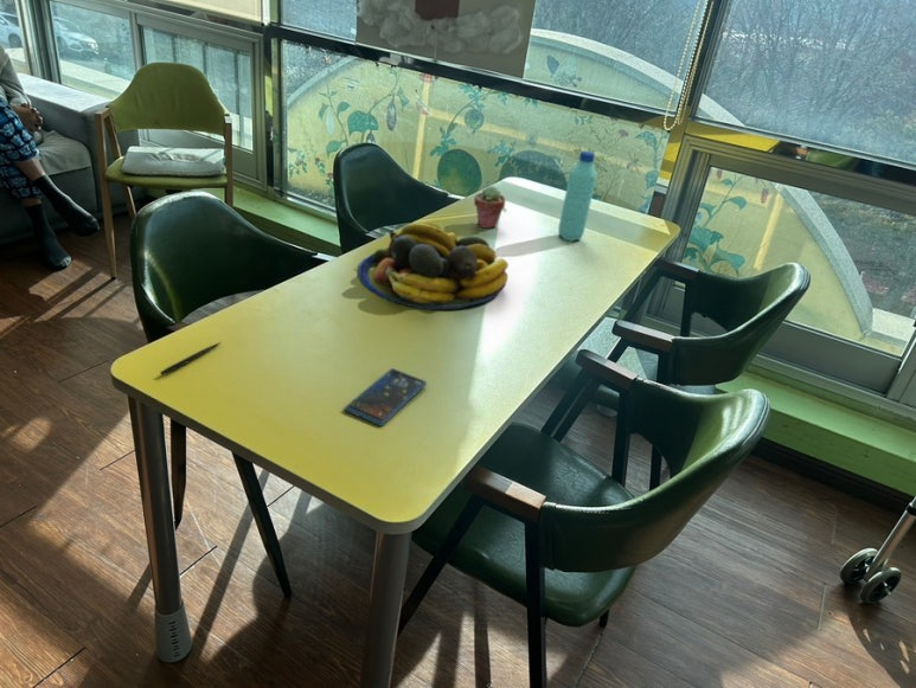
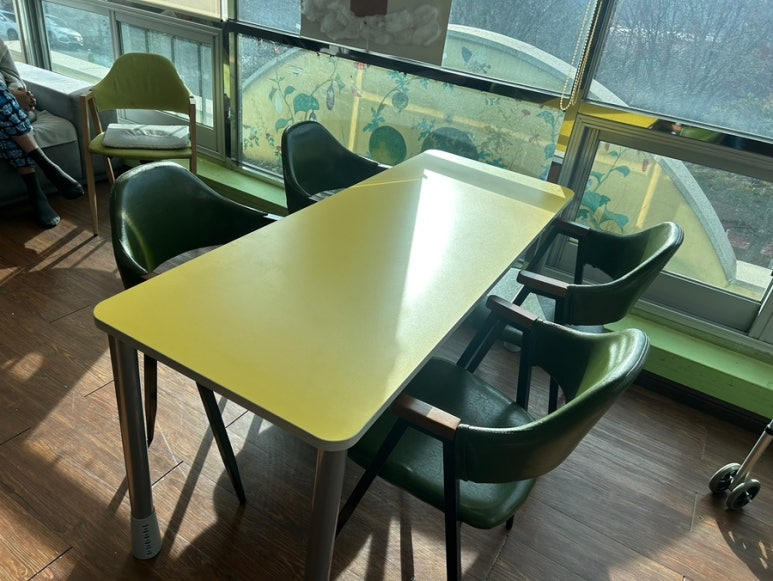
- pen (193, 356)
- water bottle (578, 197)
- smartphone (386, 396)
- fruit bowl (433, 252)
- potted succulent (488, 205)
